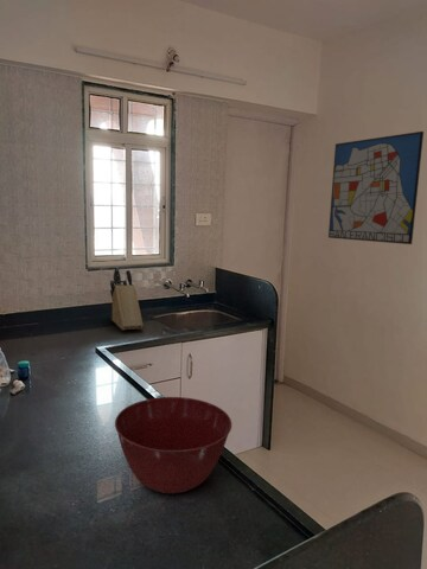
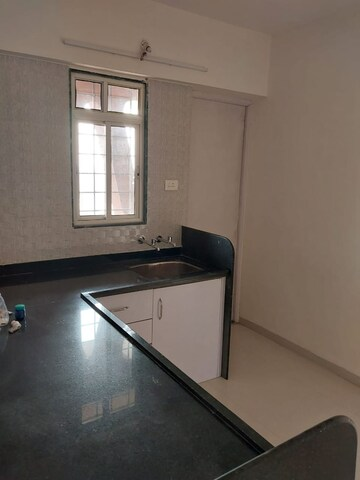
- knife block (125, 296)
- wall art (370, 190)
- mixing bowl (173, 448)
